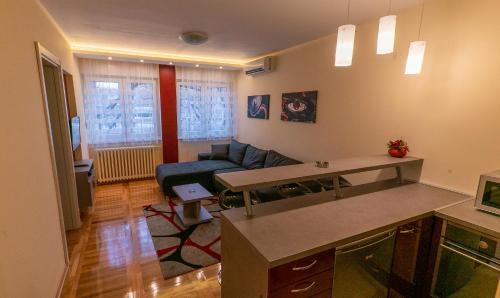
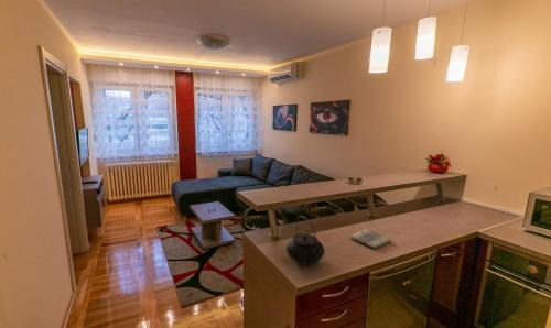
+ teapot (307, 241)
+ dish towel (370, 238)
